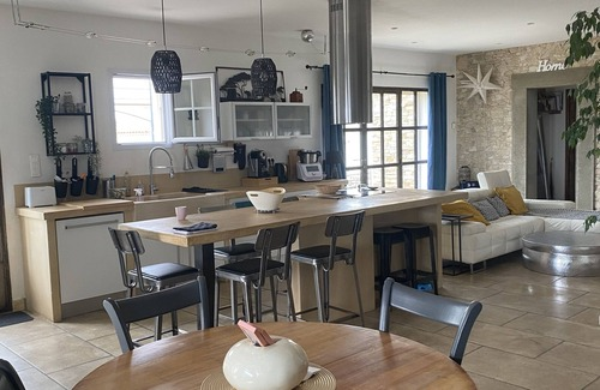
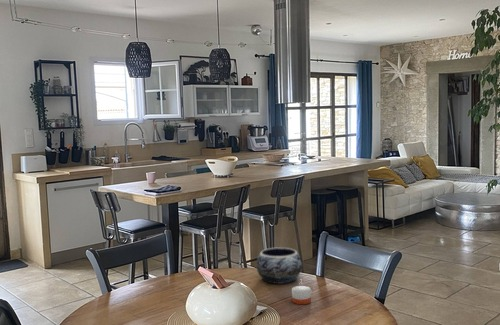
+ decorative bowl (279, 265)
+ candle (301, 288)
